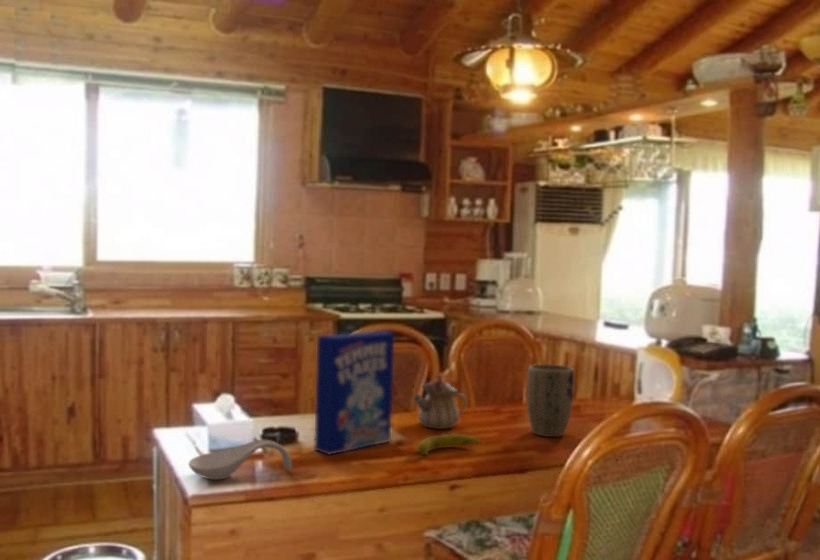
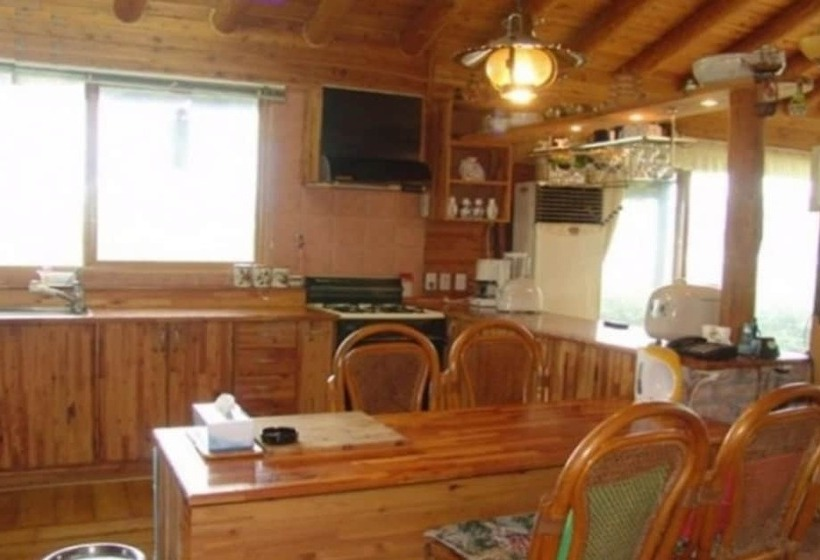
- spoon rest (240, 458)
- cereal box (355, 389)
- teapot (441, 399)
- fruit (448, 444)
- plant pot (549, 400)
